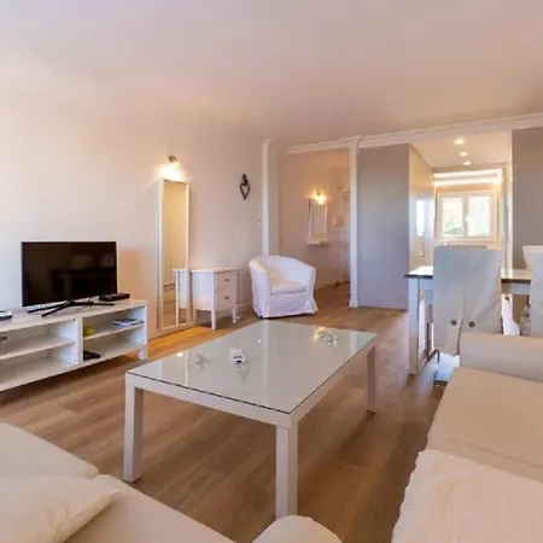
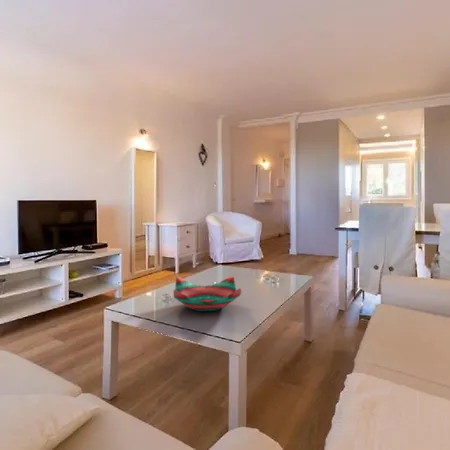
+ decorative bowl (206, 294)
